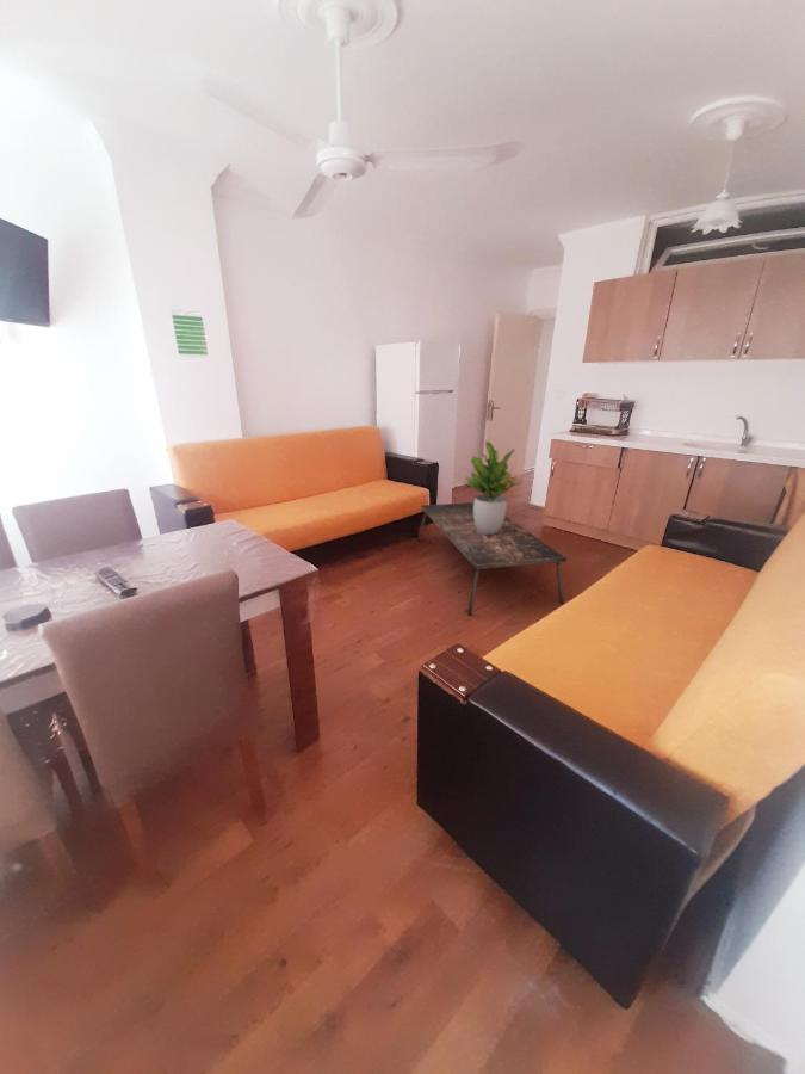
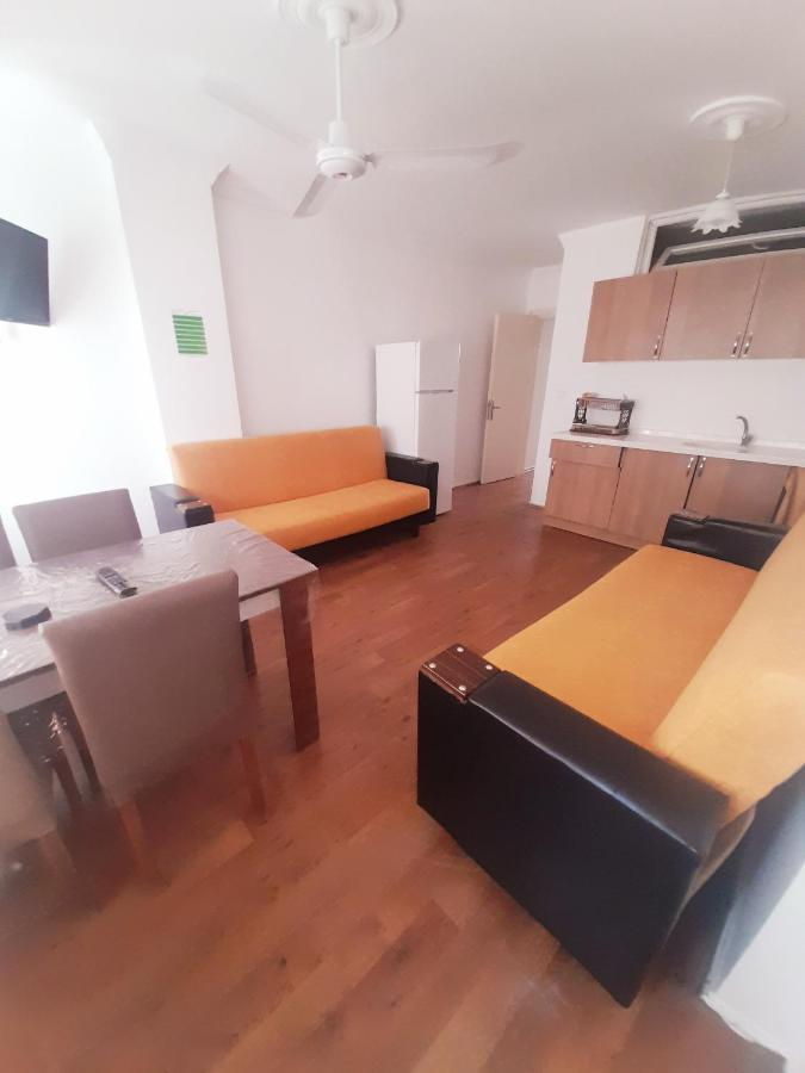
- coffee table (479, 548)
- potted plant (494, 487)
